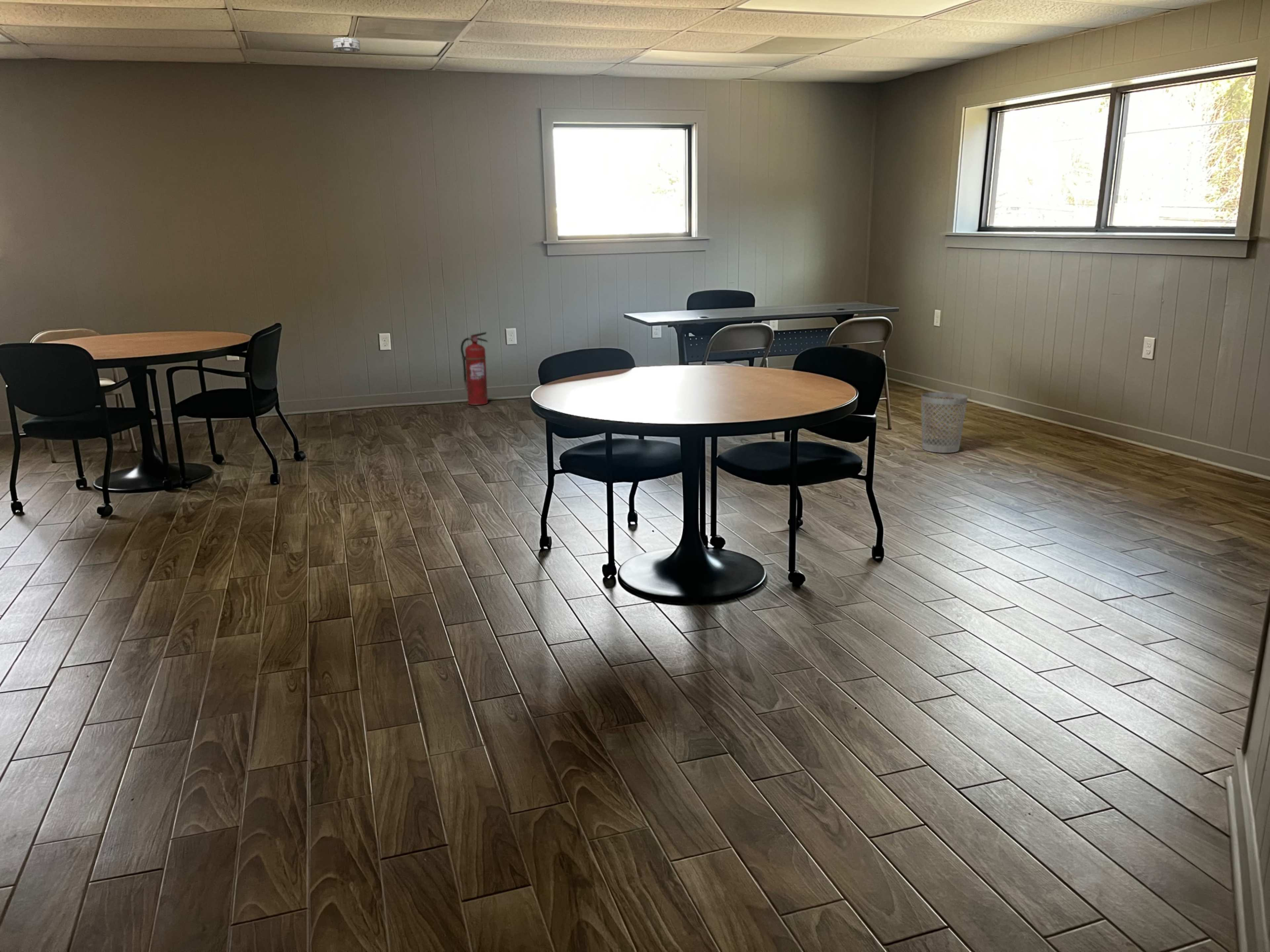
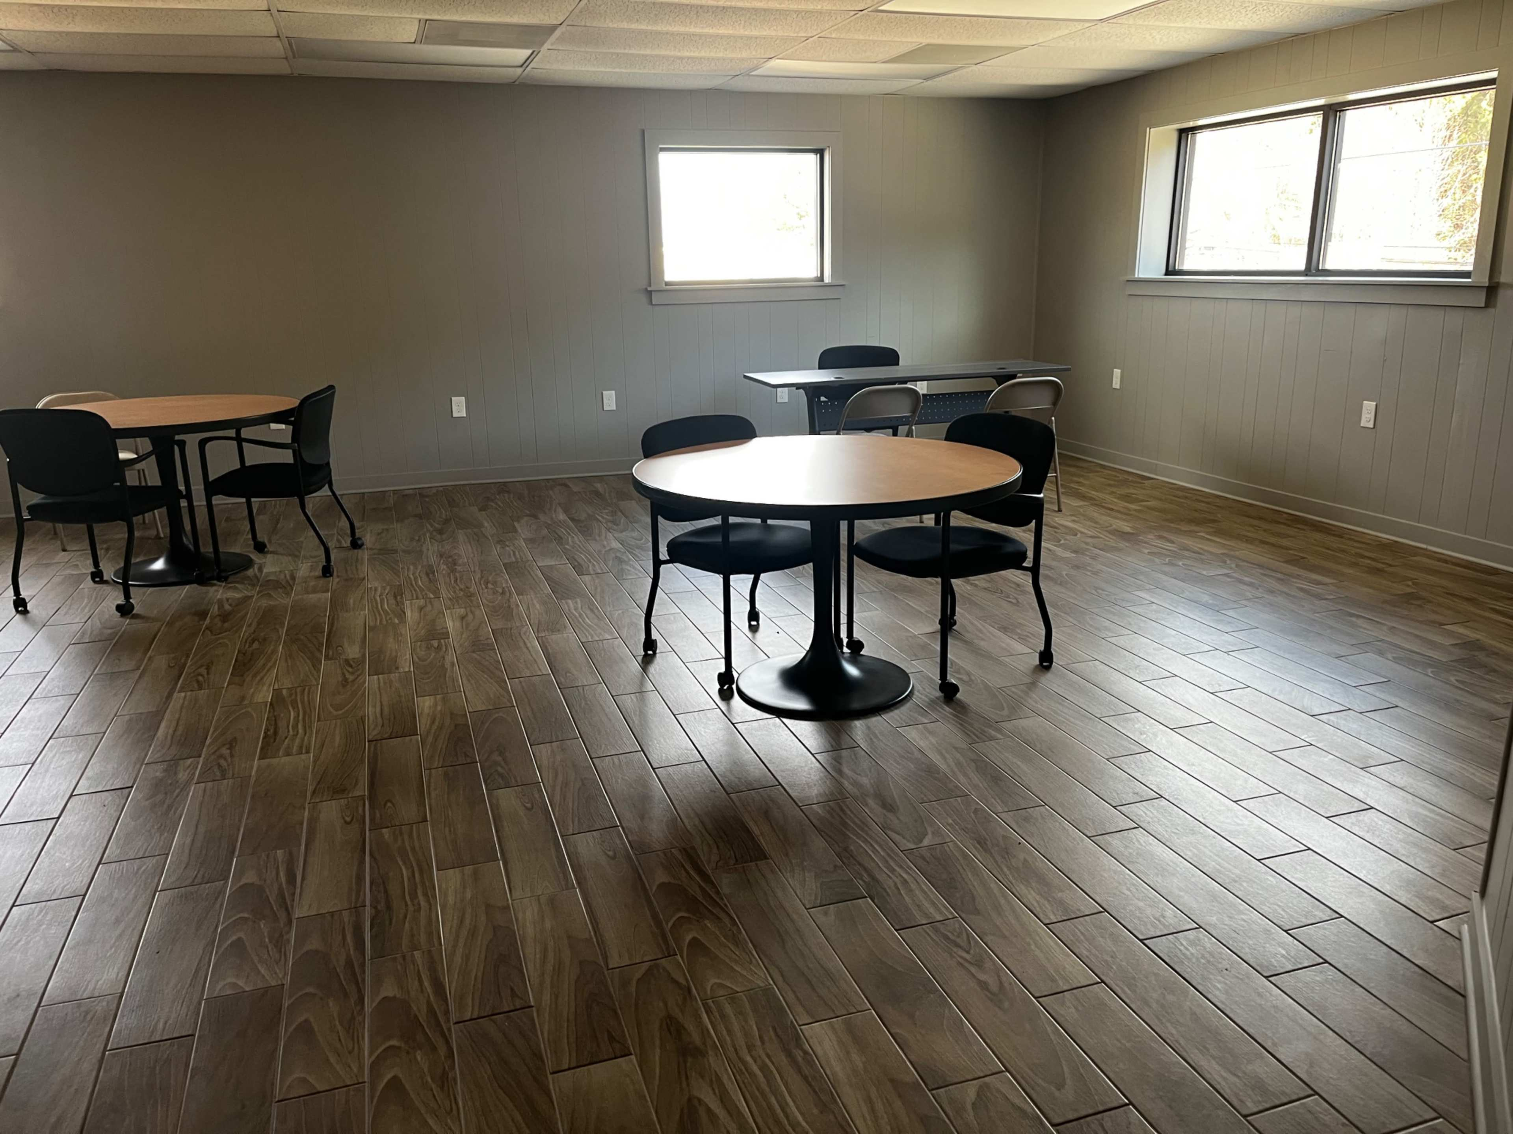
- fire extinguisher (476, 368)
- smoke detector (346, 44)
- wastebasket (942, 422)
